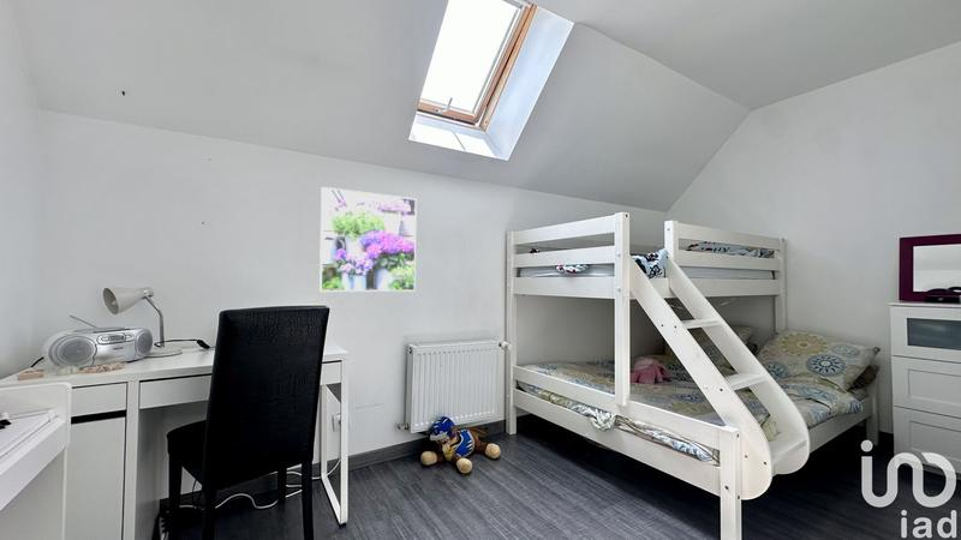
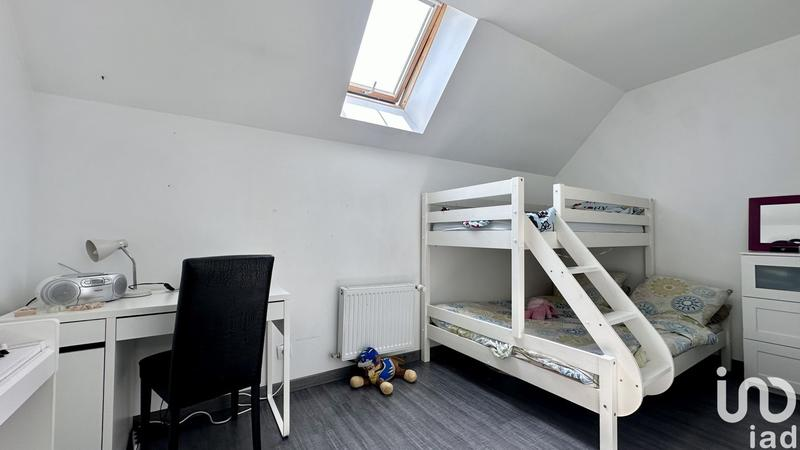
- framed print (370, 241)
